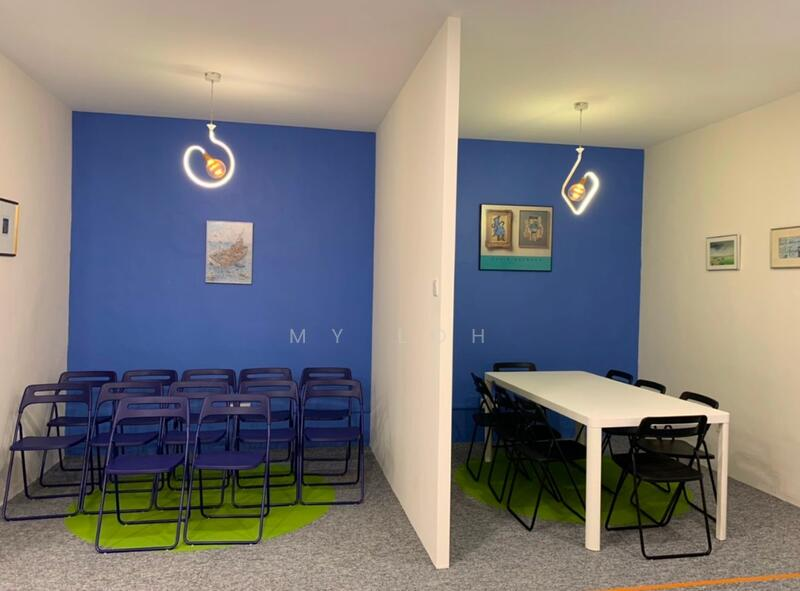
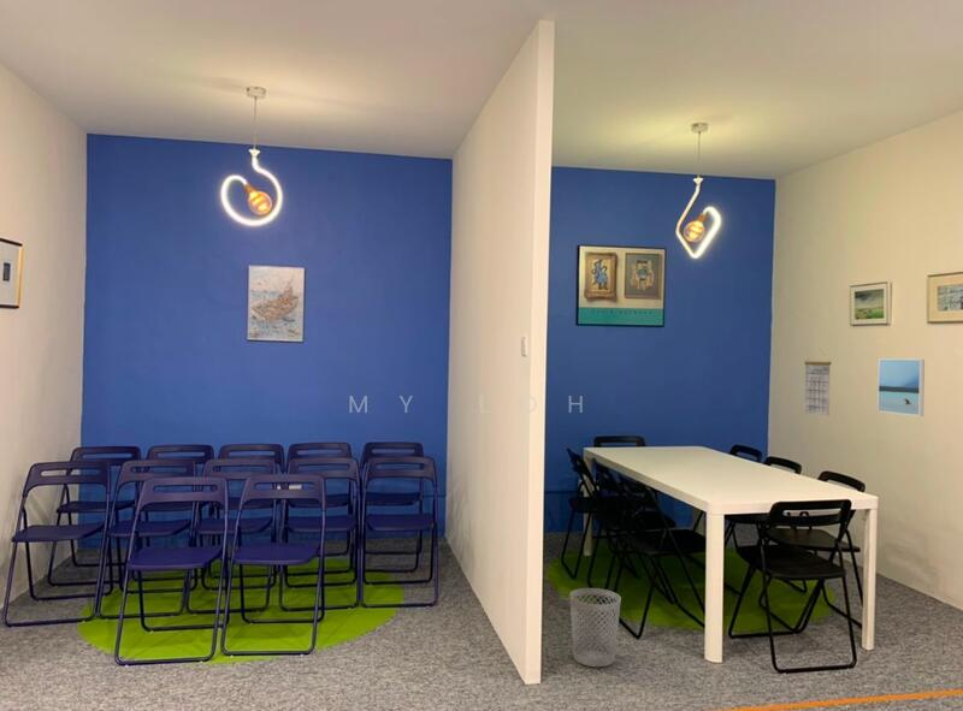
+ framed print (899, 386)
+ wastebasket (593, 627)
+ calendar (816, 381)
